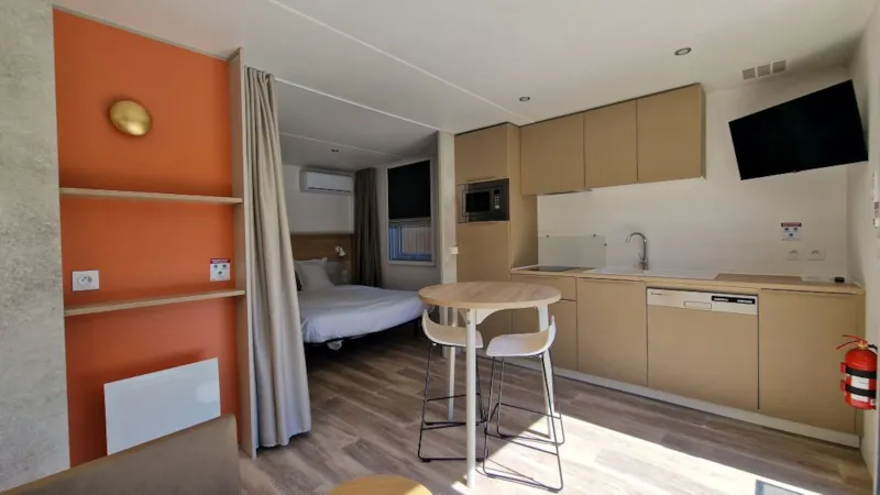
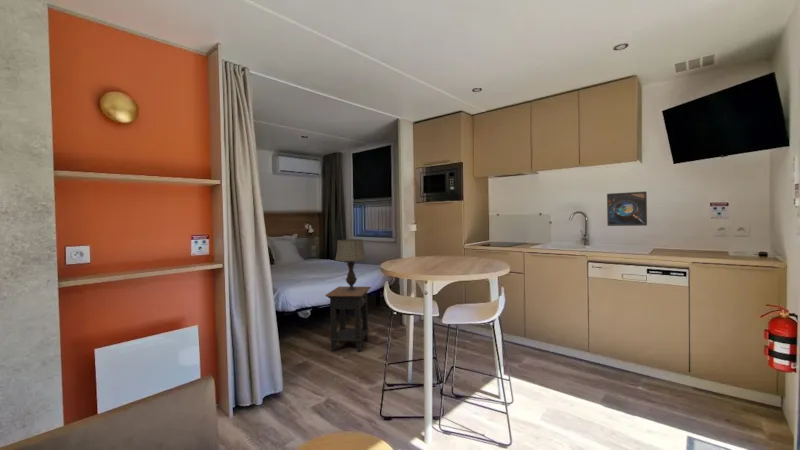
+ table lamp (350, 264)
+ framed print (626, 209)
+ side table (344, 317)
